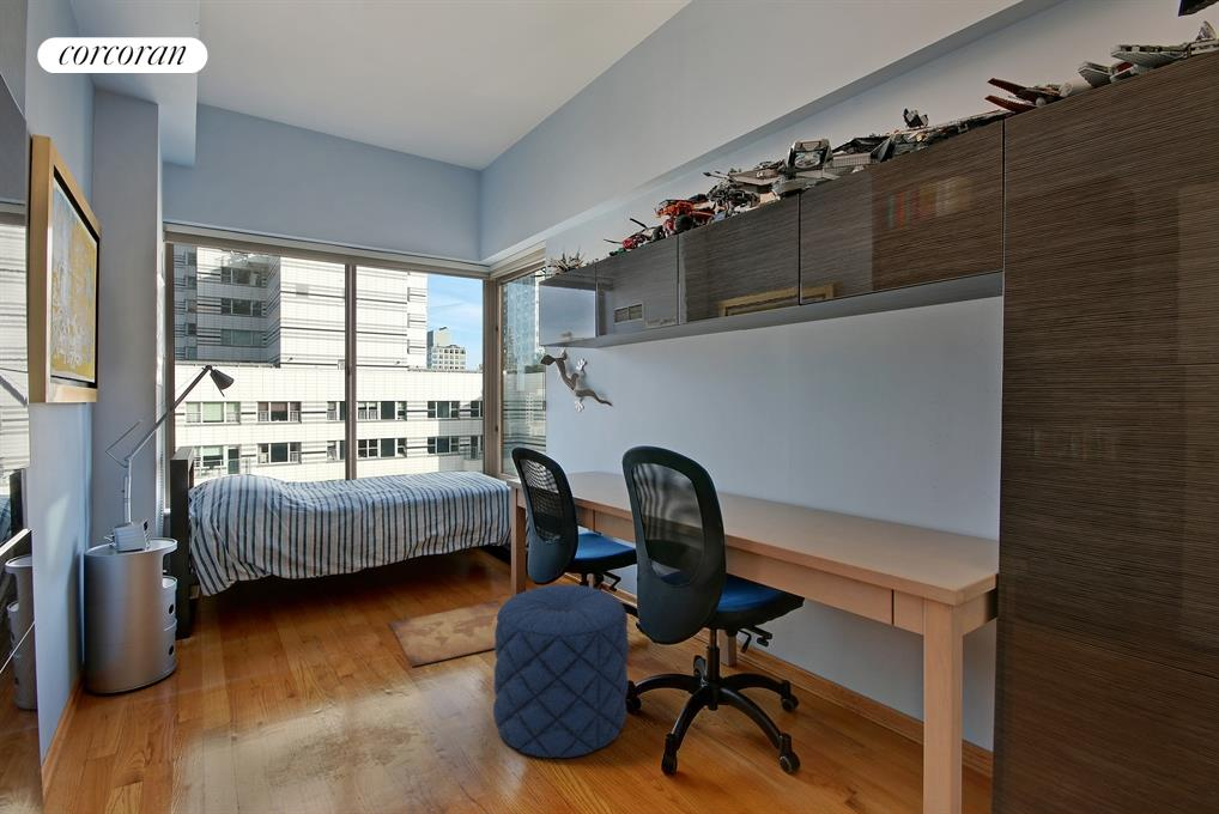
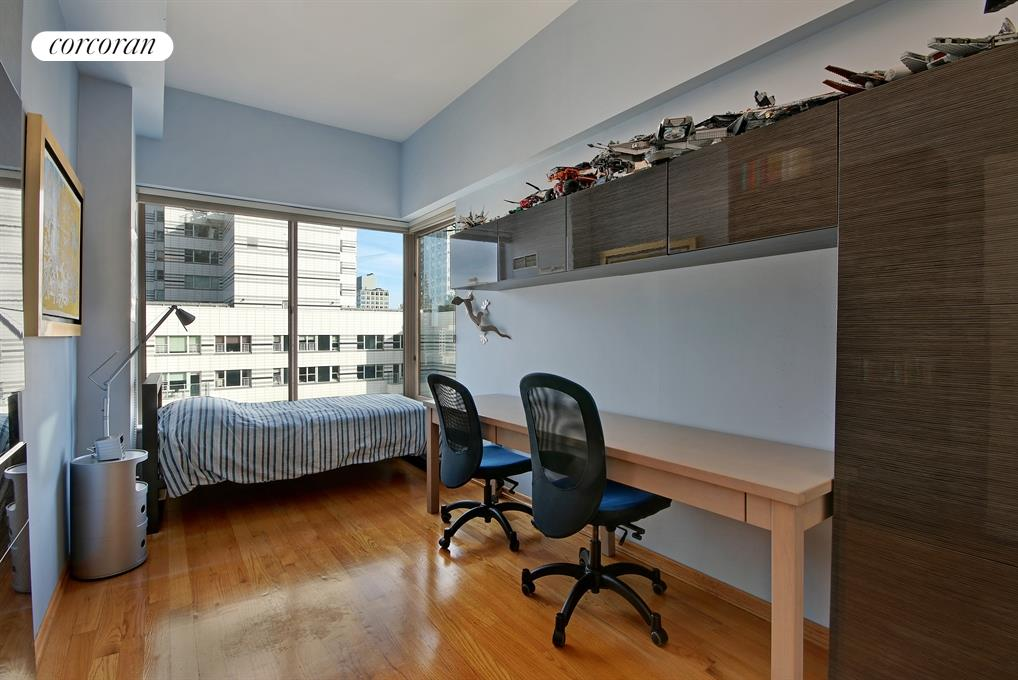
- rug (460, 628)
- pouf (560, 660)
